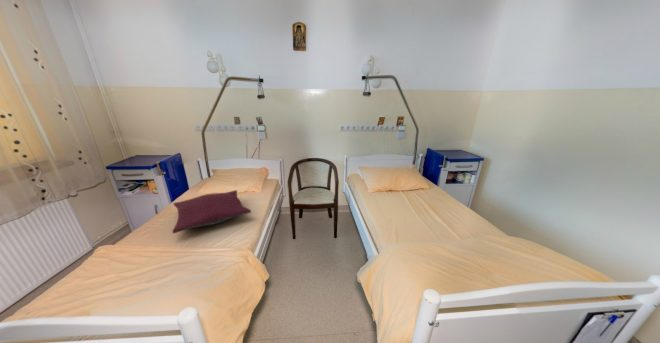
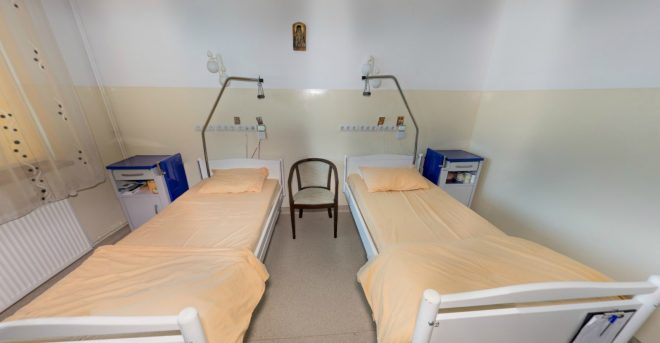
- pillow (210, 207)
